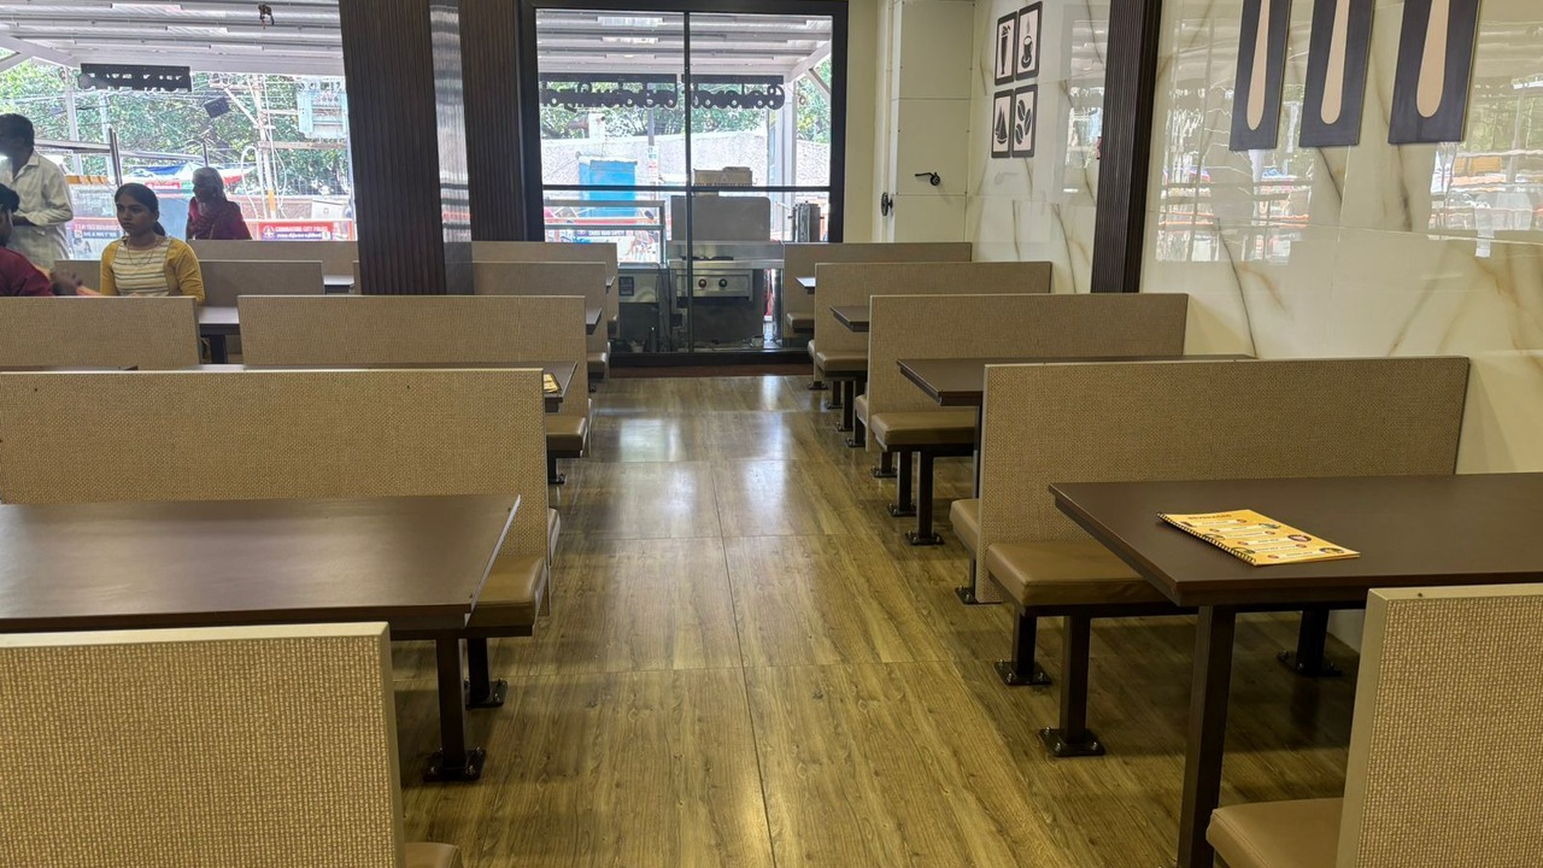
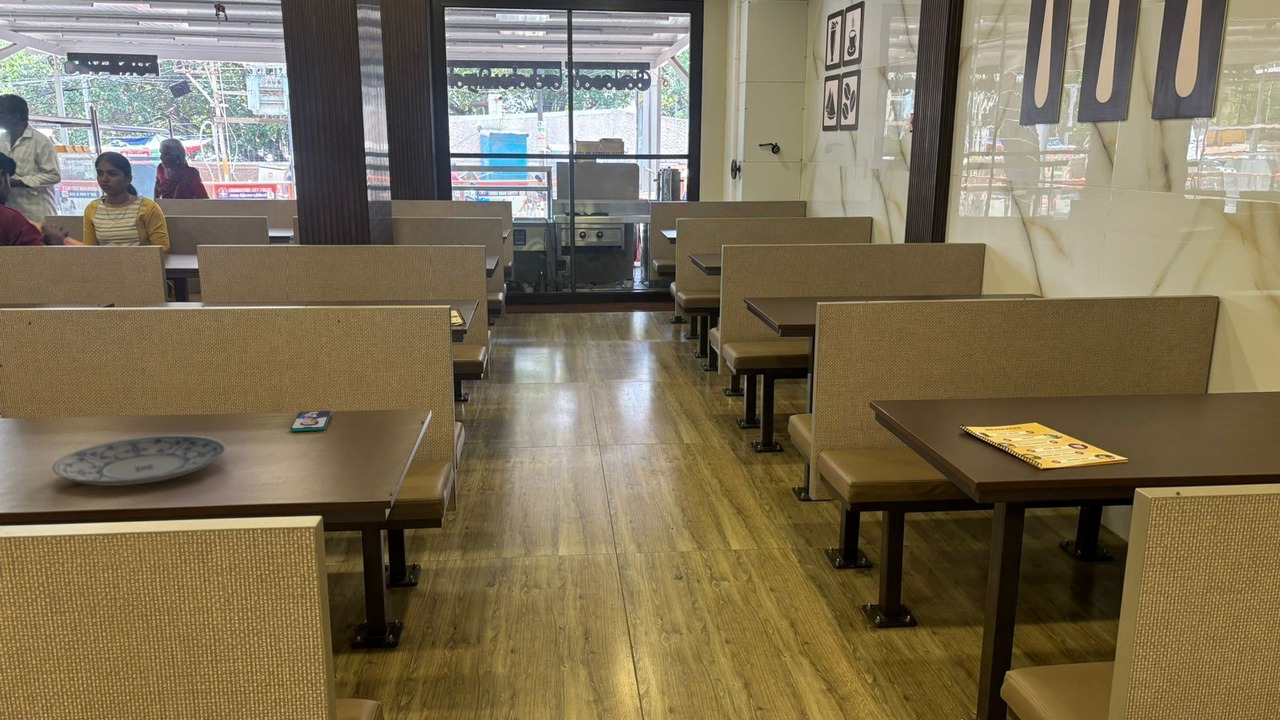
+ plate (143, 463)
+ smartphone (311, 420)
